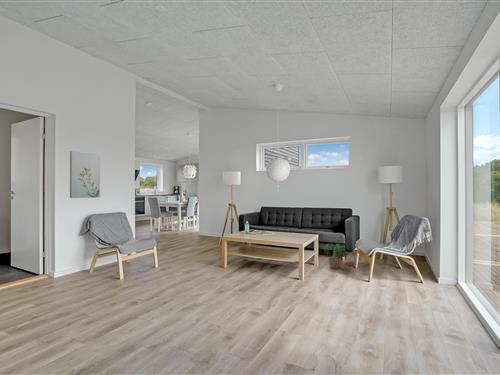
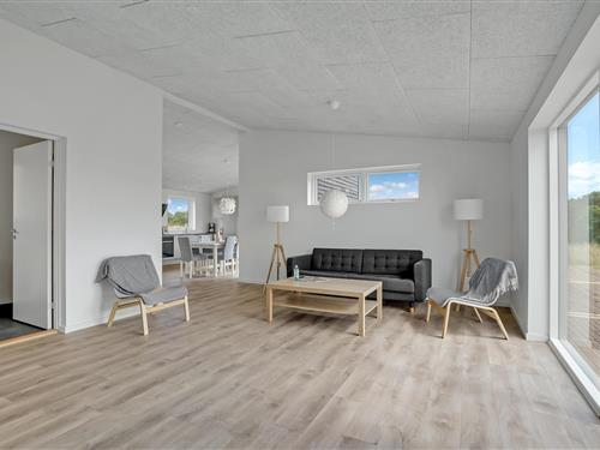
- wall art (85, 175)
- potted plant (337, 255)
